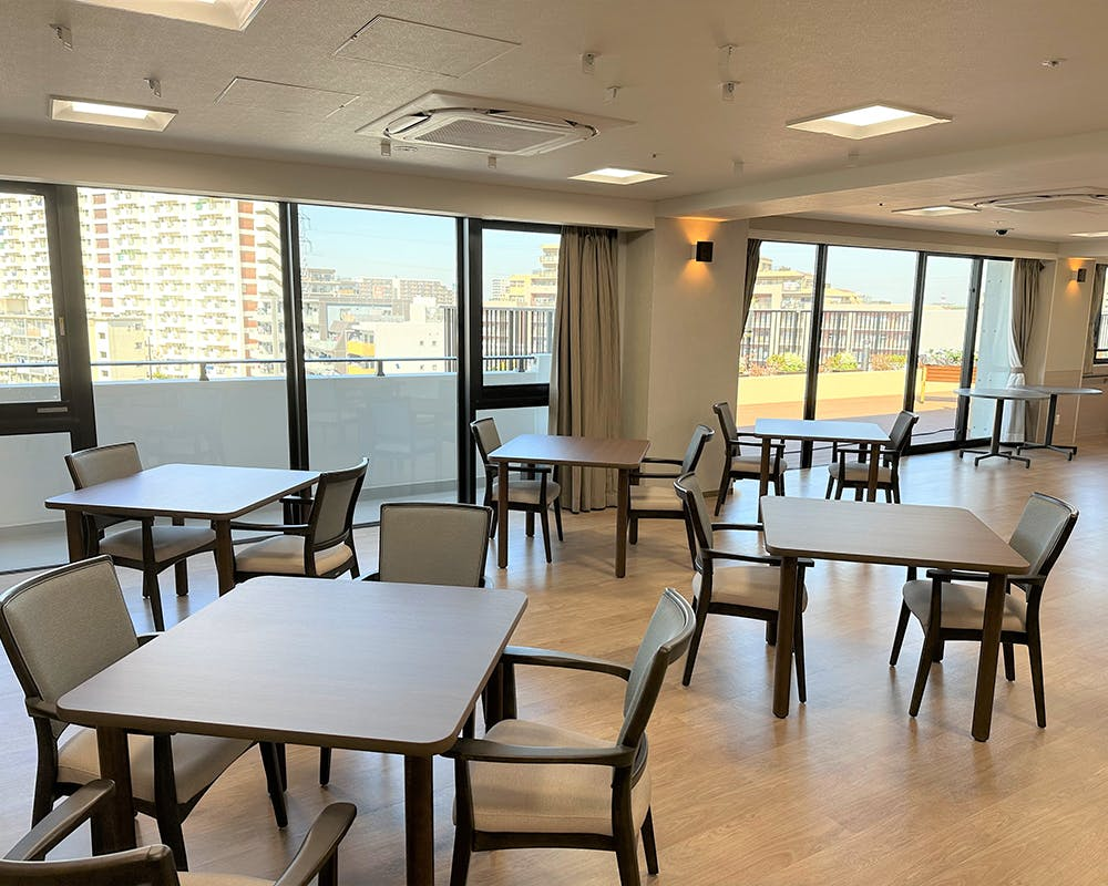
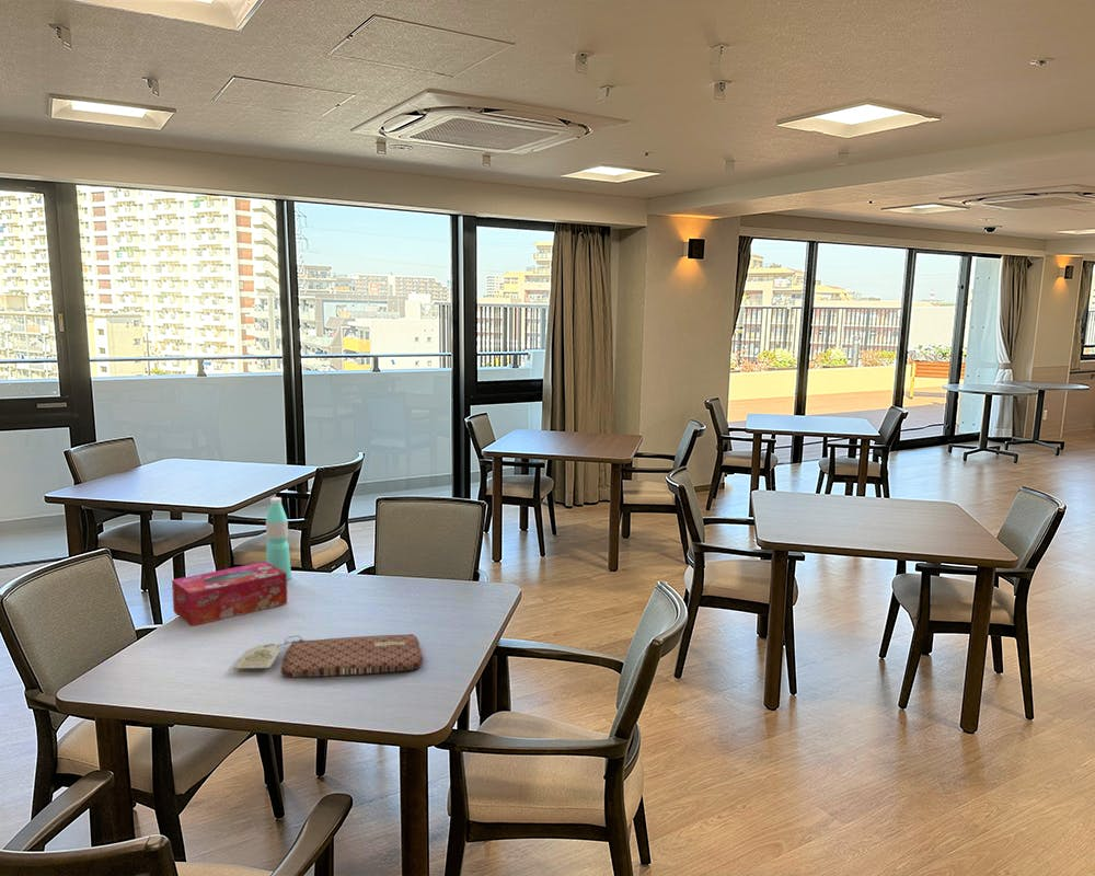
+ tissue box (230, 591)
+ placemat (333, 652)
+ water bottle (277, 538)
